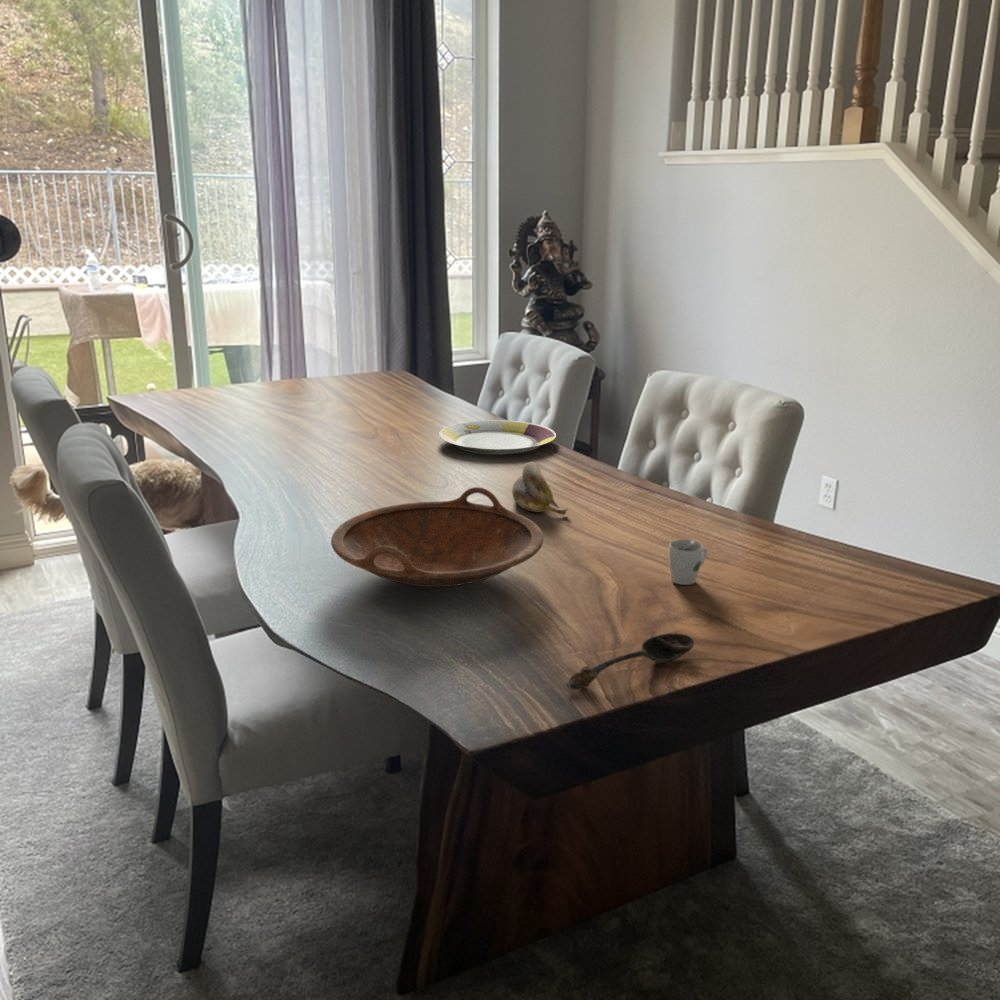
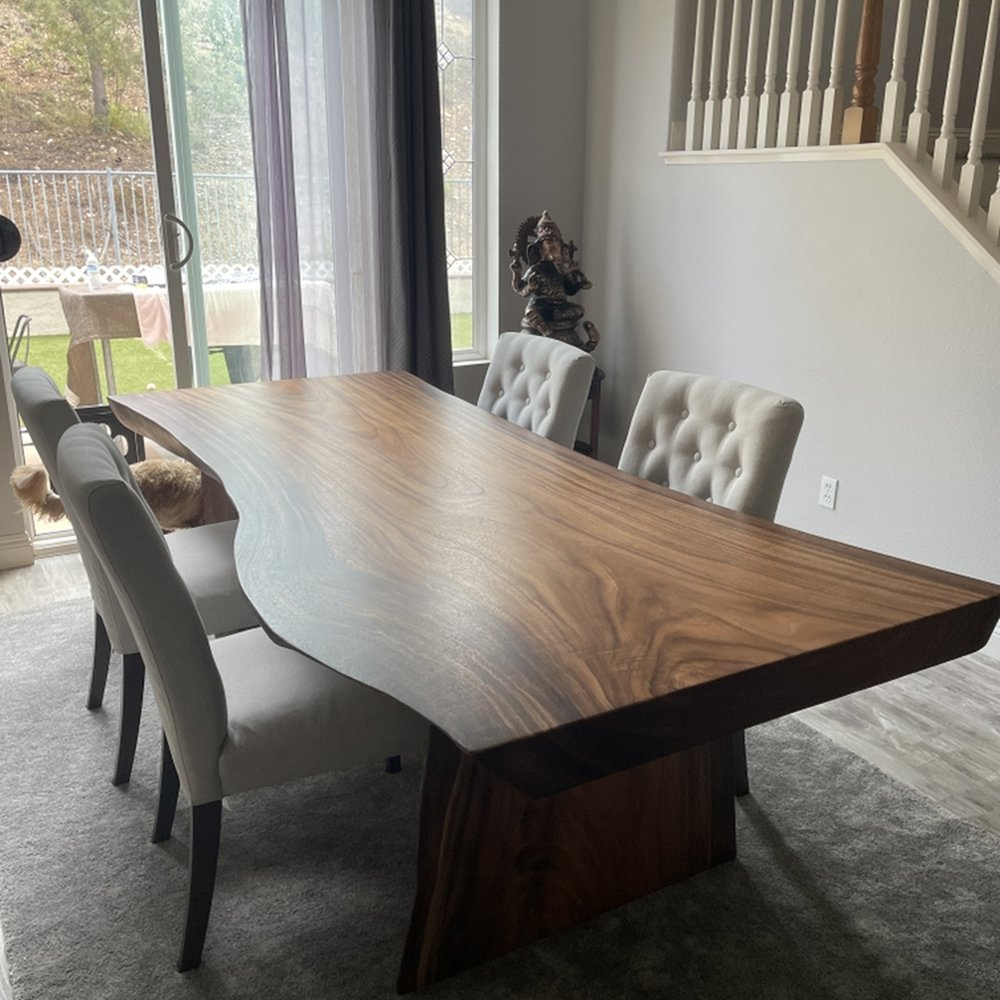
- banana (537, 485)
- plate (497, 438)
- spoon (630, 658)
- cup (689, 549)
- bowl (438, 544)
